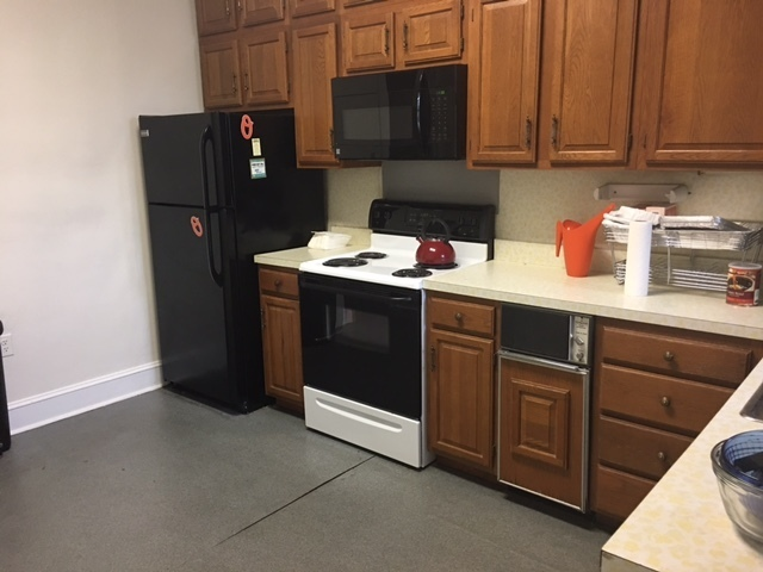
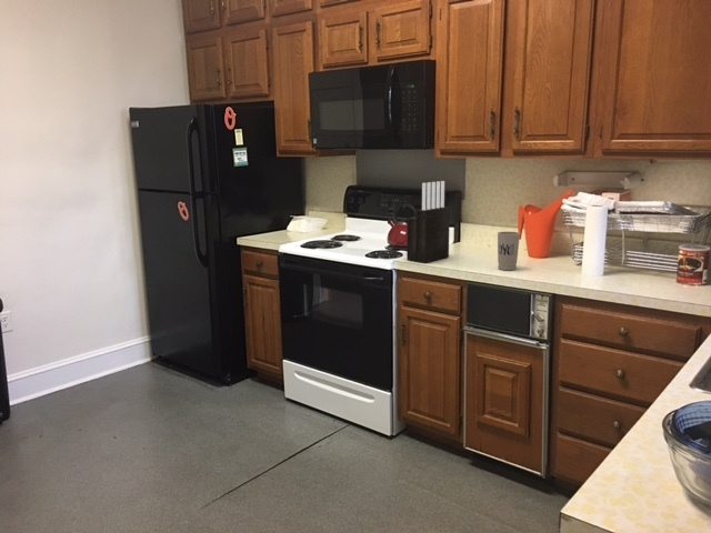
+ cup (508, 250)
+ knife block (425, 220)
